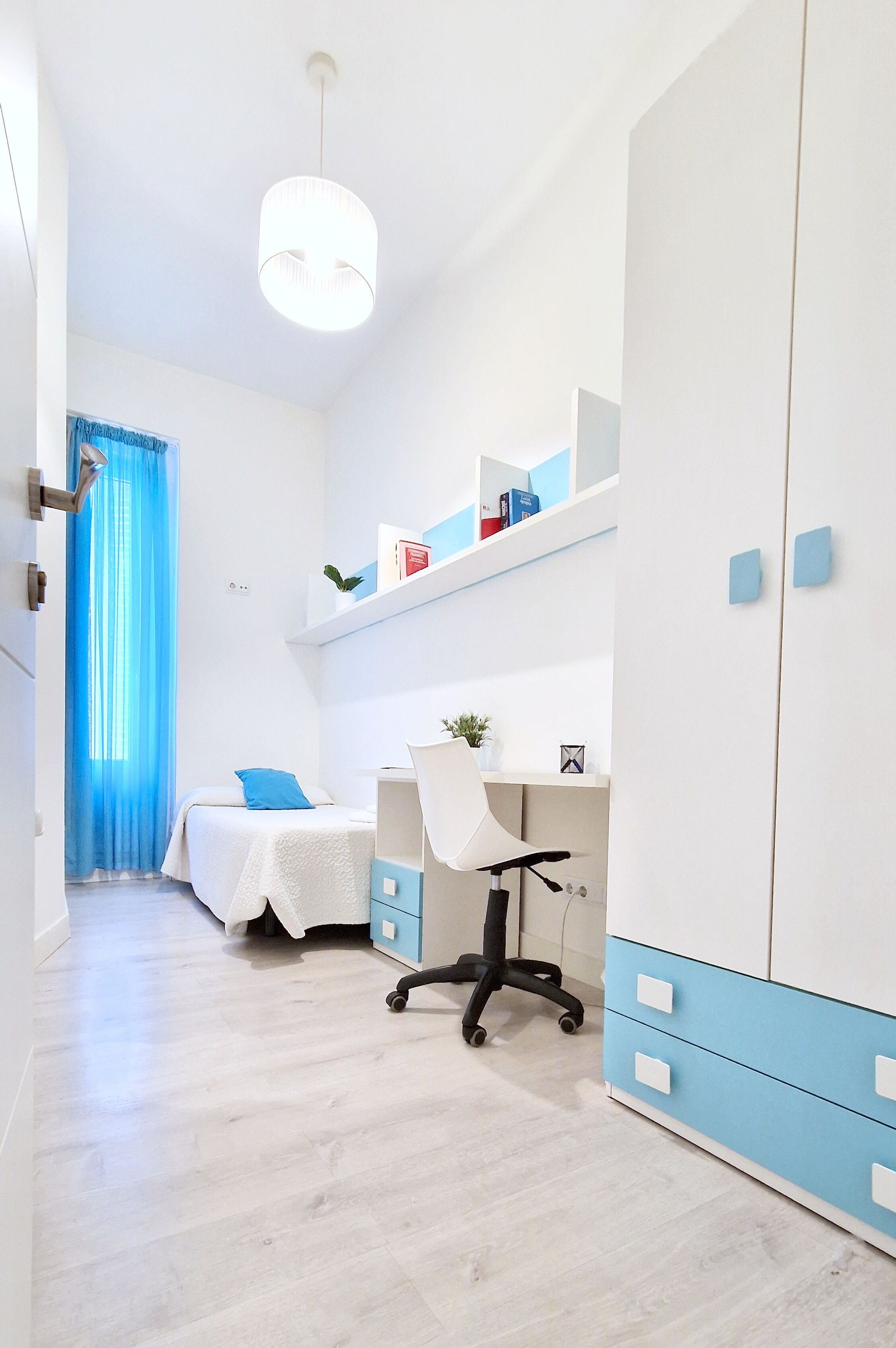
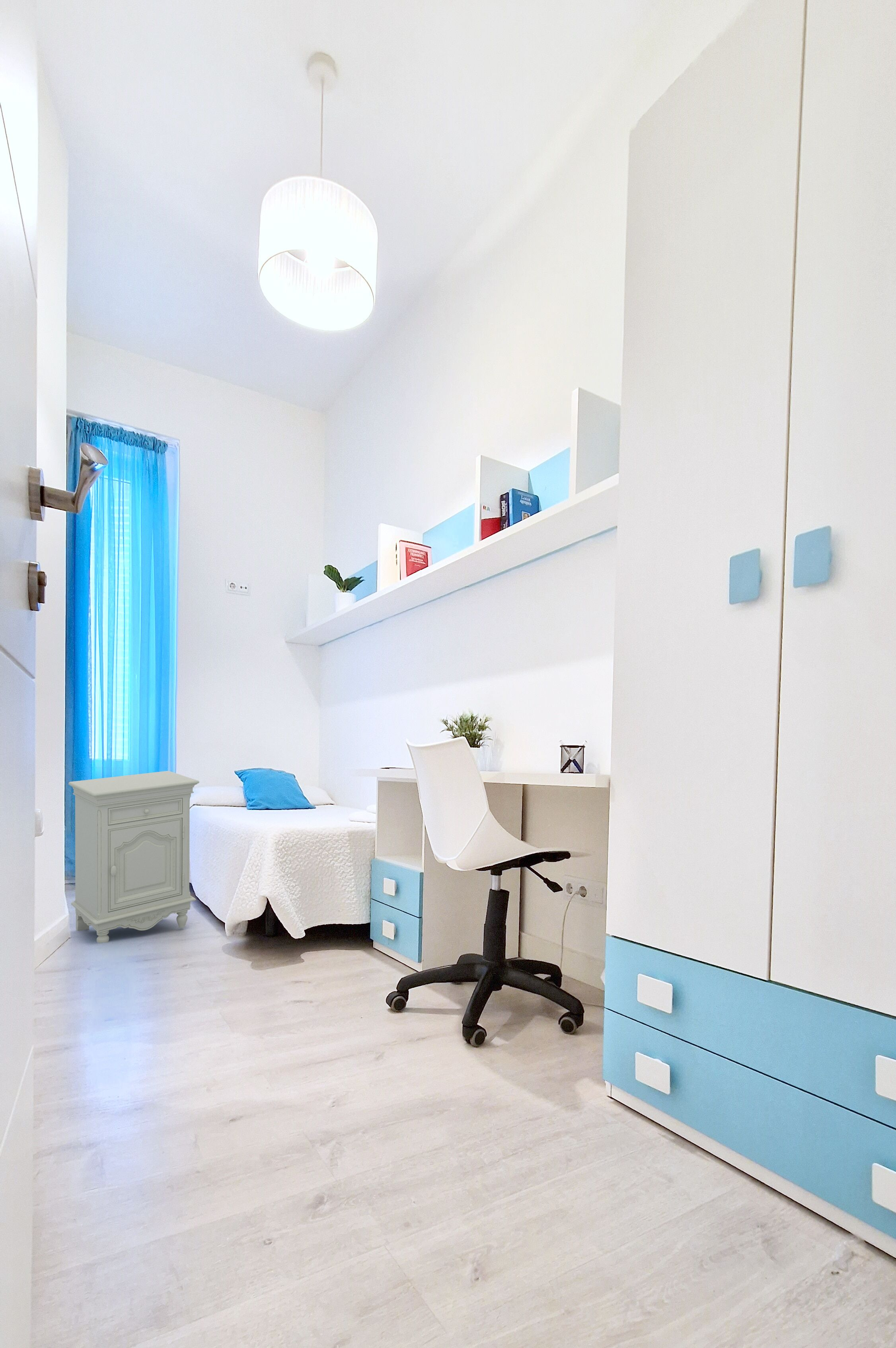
+ nightstand (134, 856)
